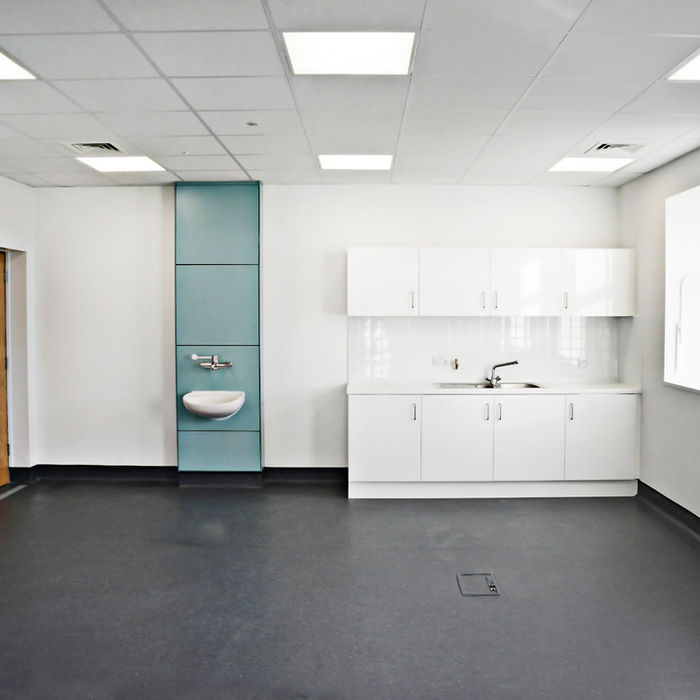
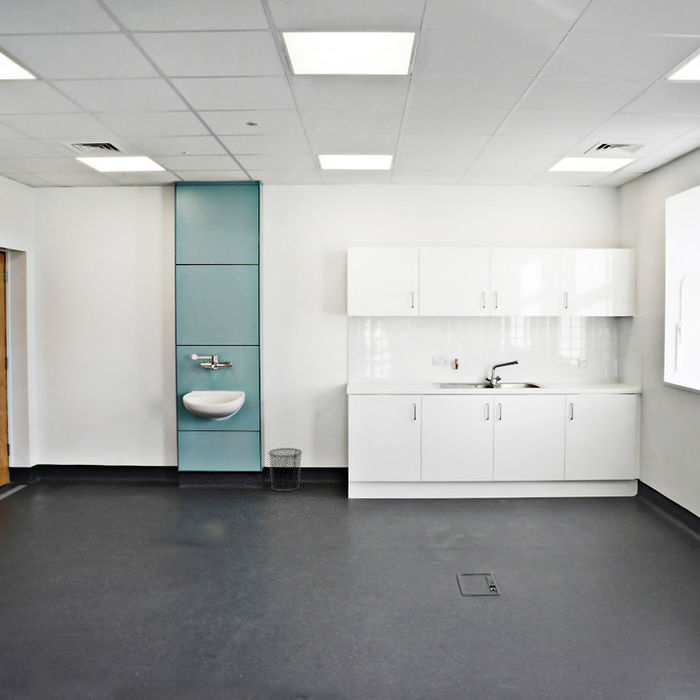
+ waste bin (285, 469)
